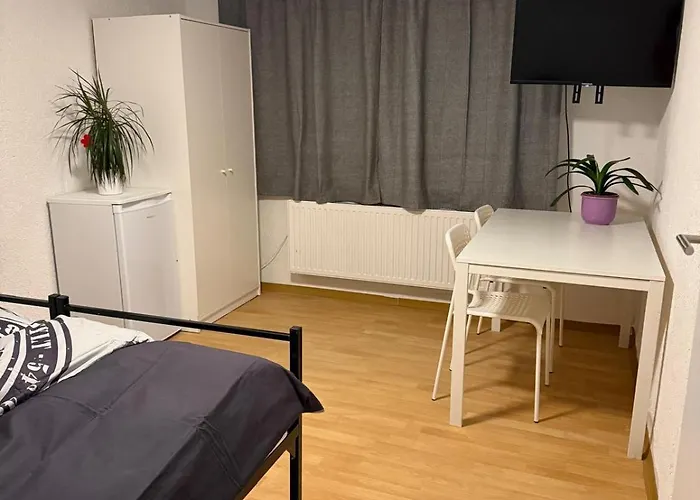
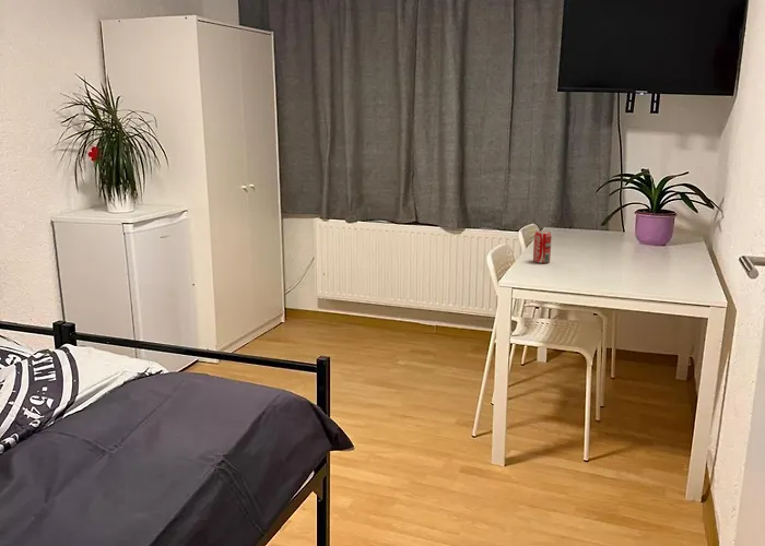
+ beverage can (542, 247)
